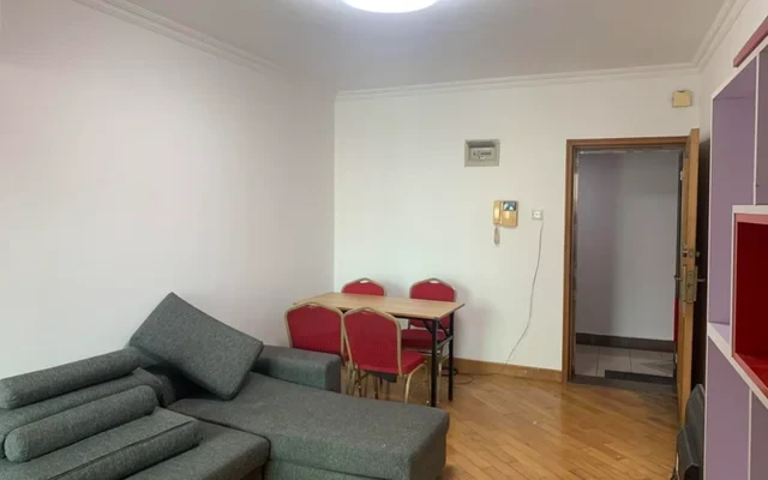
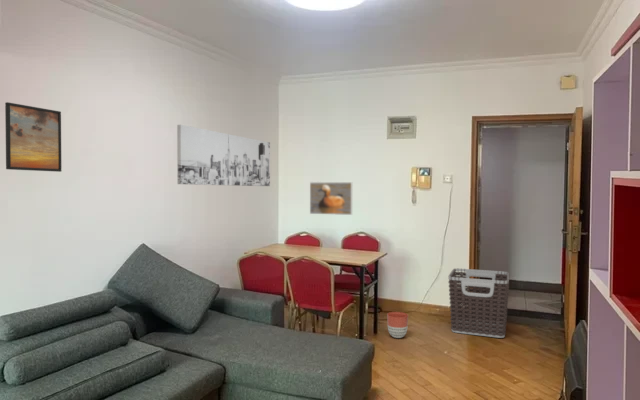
+ clothes hamper (479, 301)
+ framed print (34, 138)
+ wall art (230, 160)
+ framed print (330, 198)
+ planter (397, 325)
